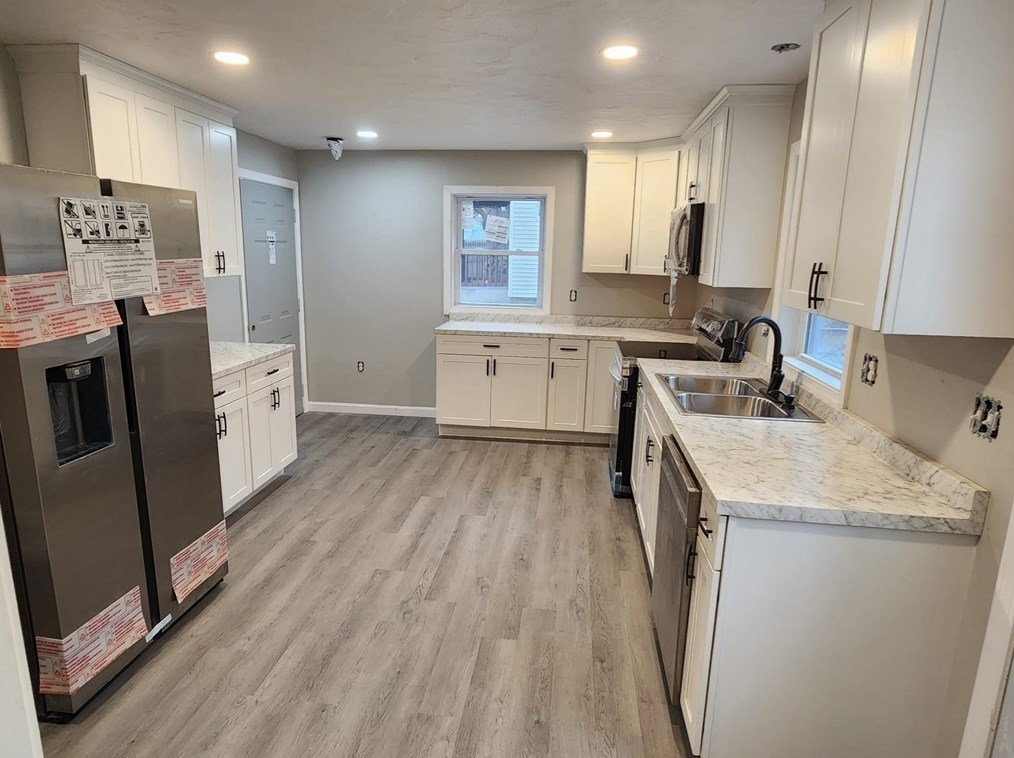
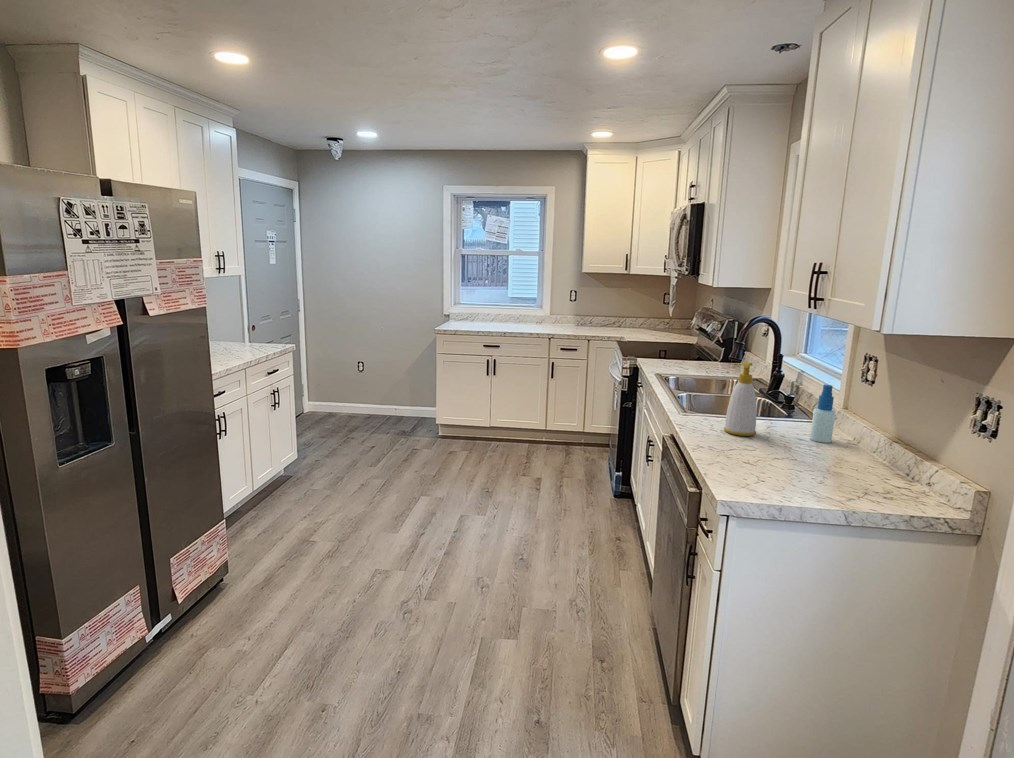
+ soap bottle (743, 397)
+ spray bottle (824, 412)
